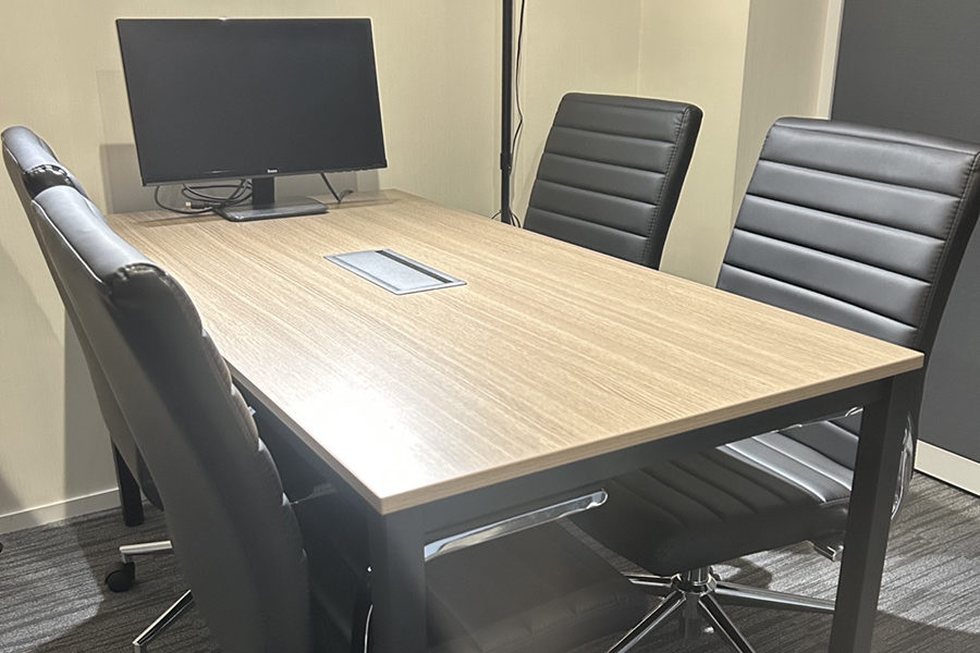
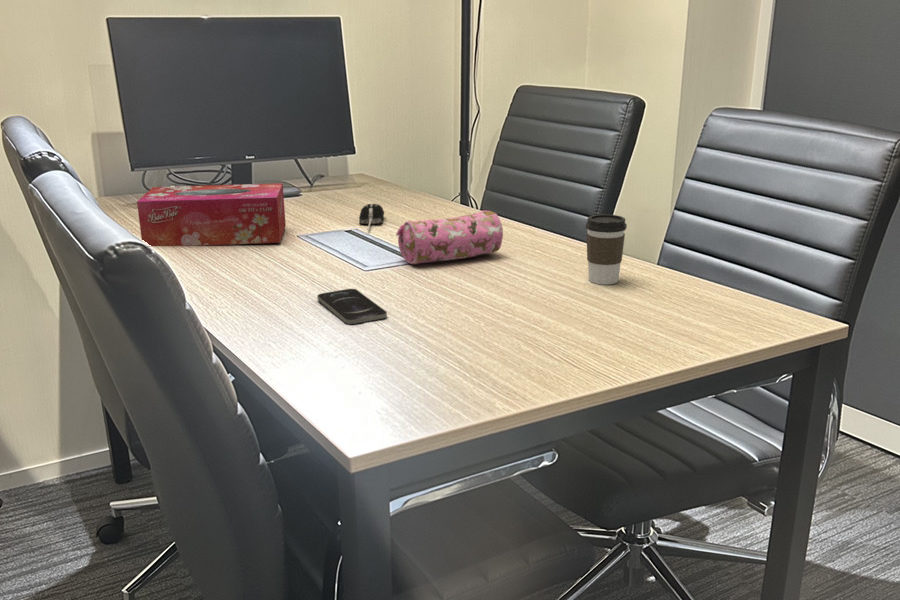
+ computer mouse (370, 215)
+ smartphone (351, 305)
+ coffee cup (604, 249)
+ tissue box (215, 214)
+ pencil case (450, 237)
